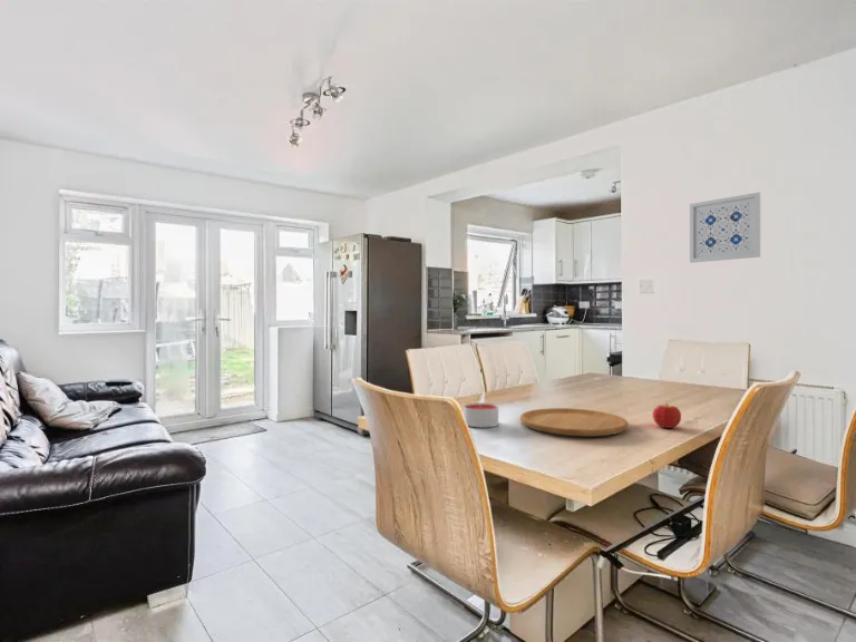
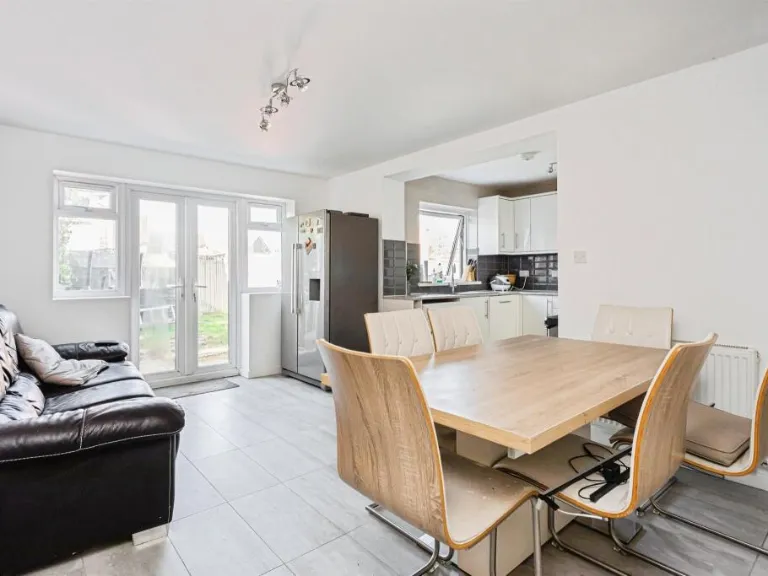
- cutting board (572, 420)
- fruit (667, 415)
- wall art (723, 228)
- candle (480, 414)
